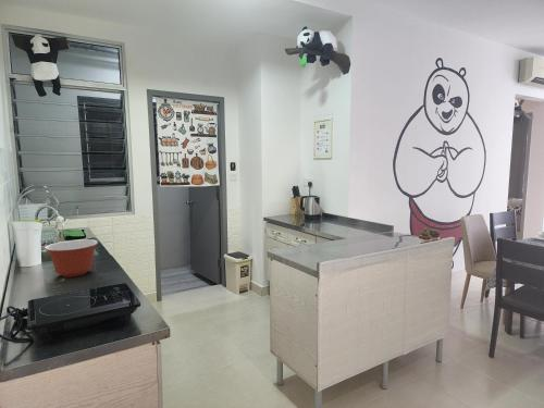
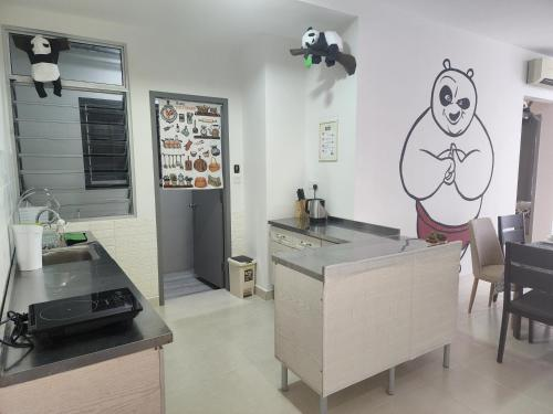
- mixing bowl (73, 259)
